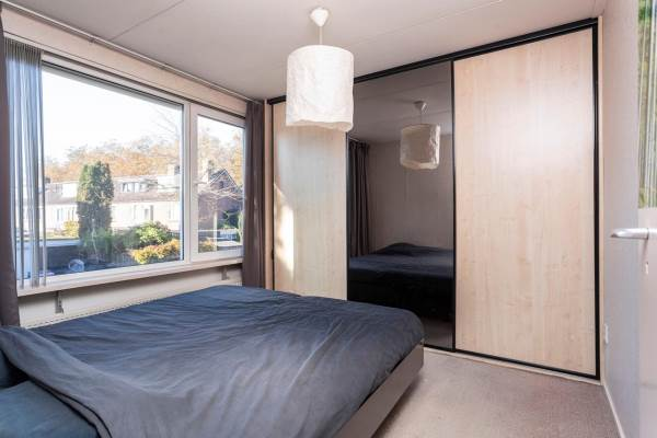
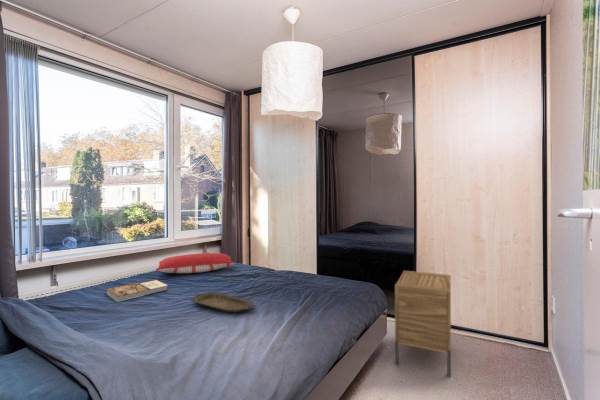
+ nightstand (424, 317)
+ book (137, 289)
+ pillow (196, 262)
+ serving tray (222, 302)
